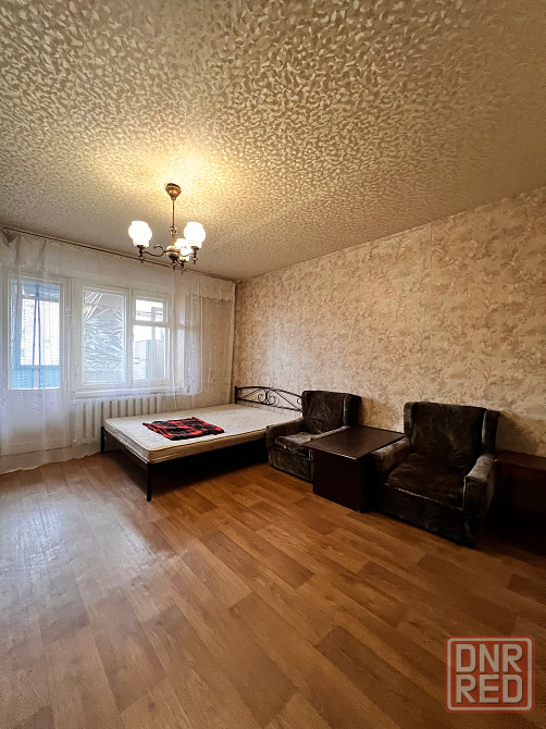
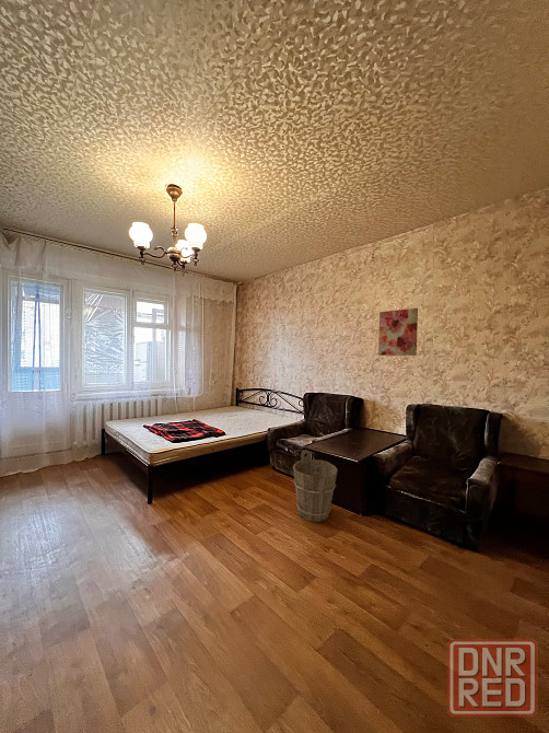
+ wall art (397, 333)
+ bucket (314, 485)
